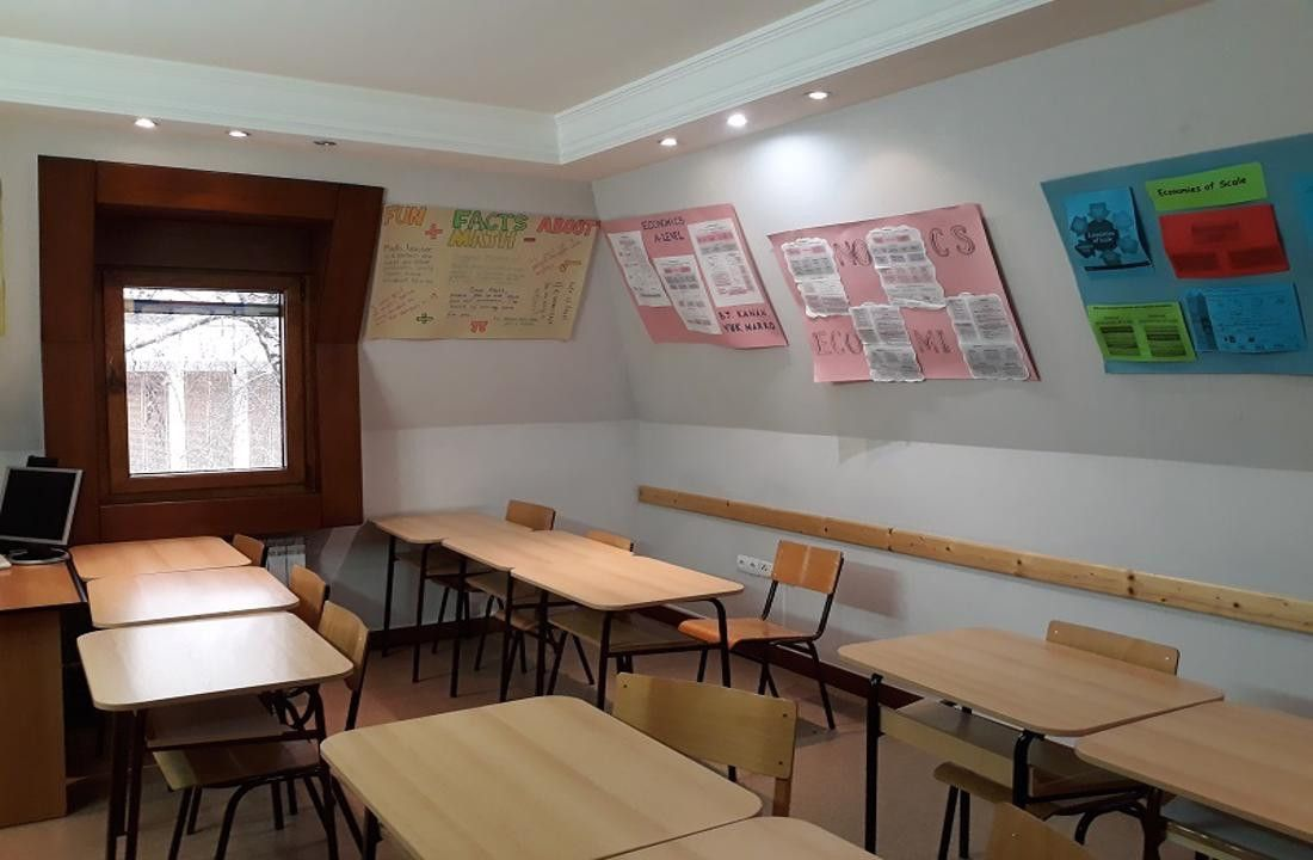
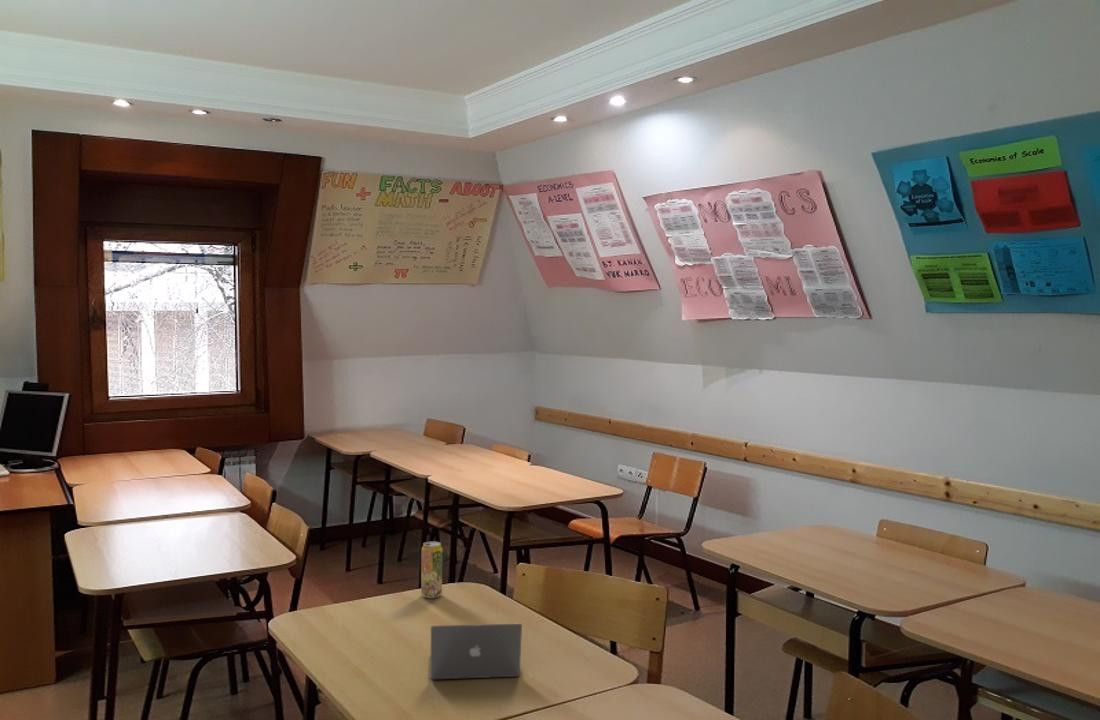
+ laptop (439, 641)
+ beverage can (431, 568)
